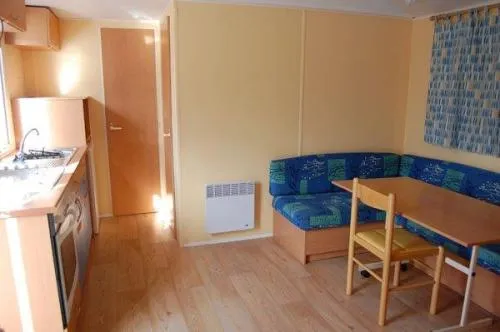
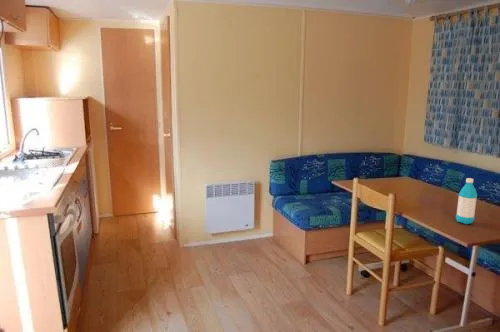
+ water bottle (467, 200)
